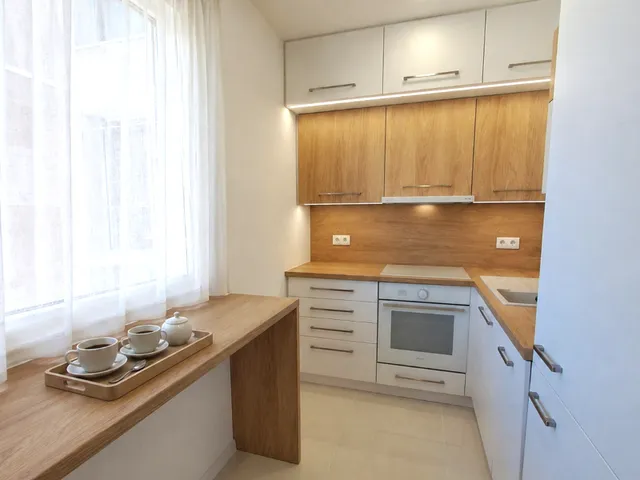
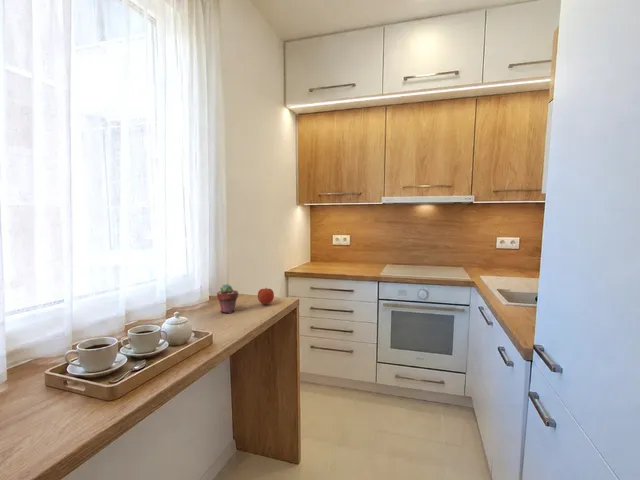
+ potted succulent (227, 297)
+ apple (265, 295)
